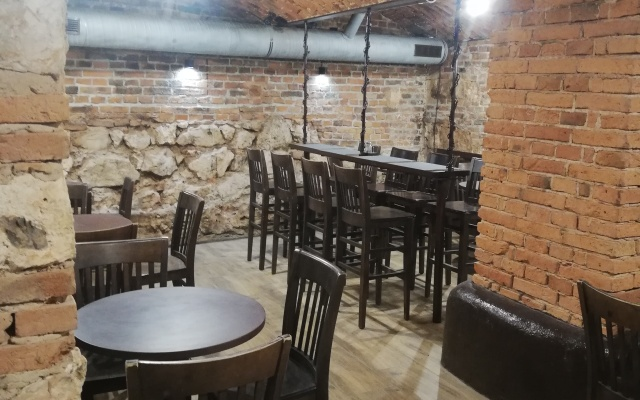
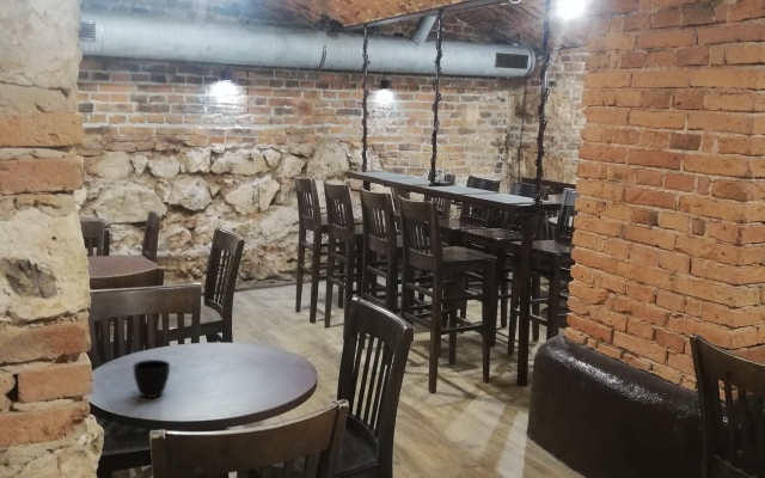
+ cup (151, 378)
